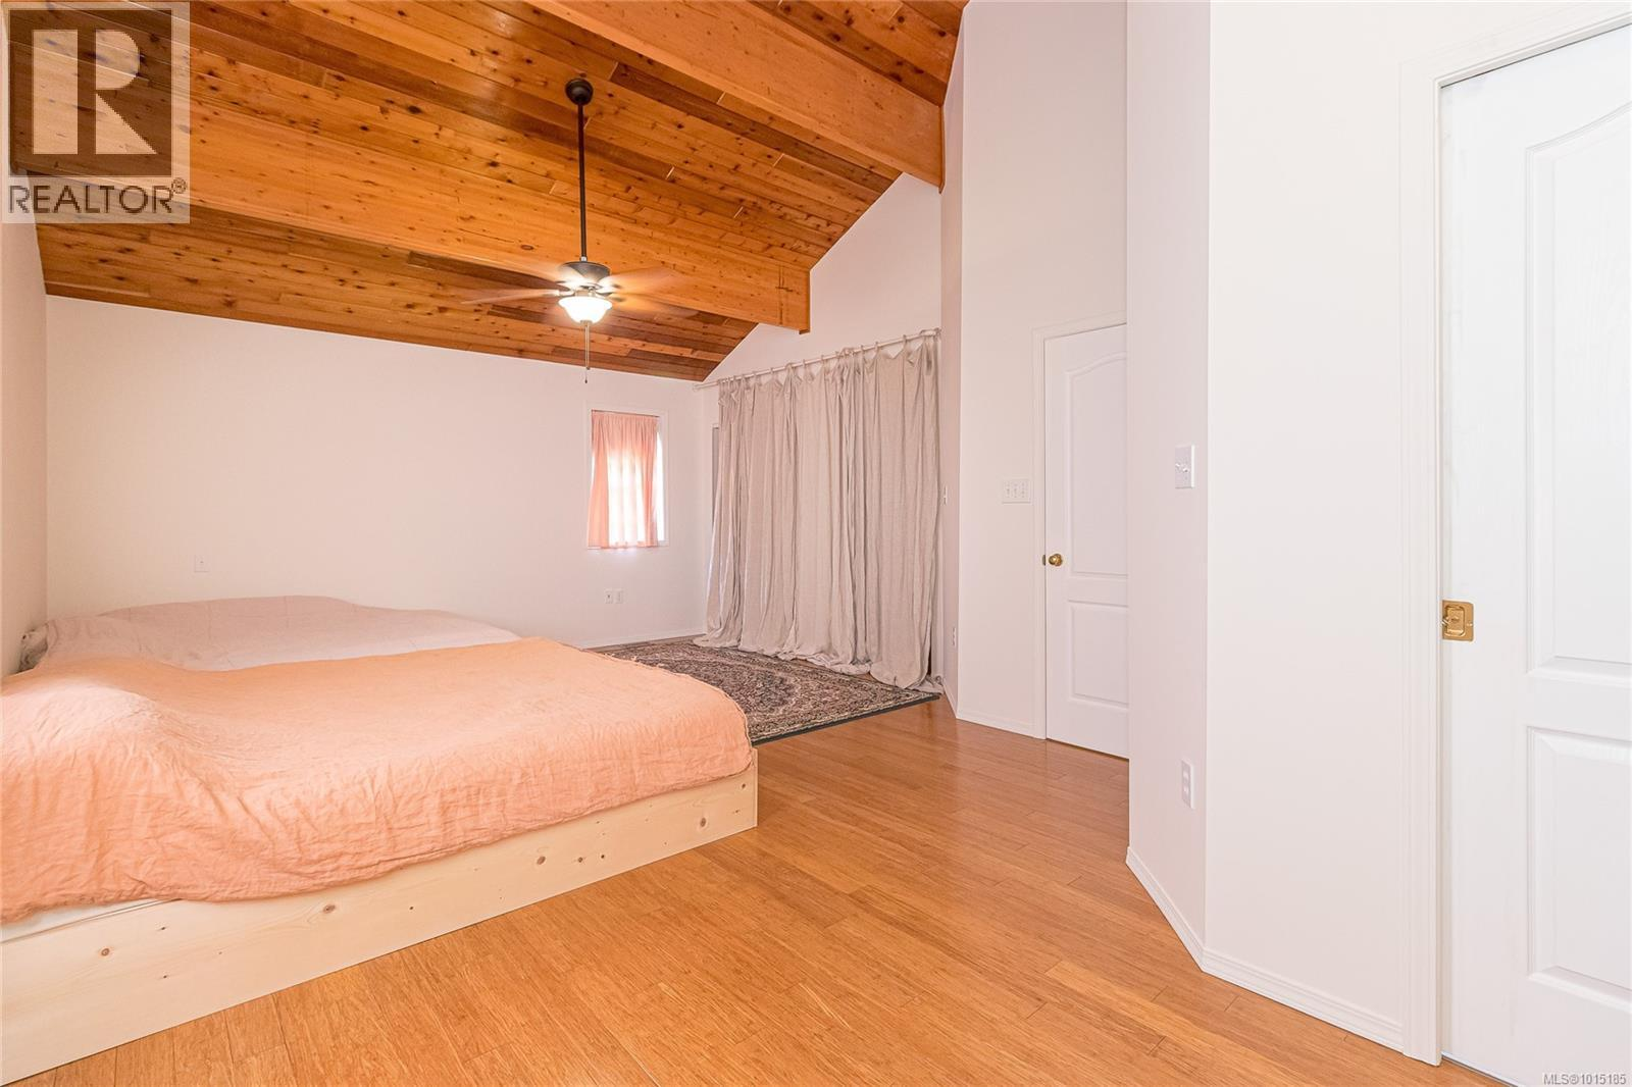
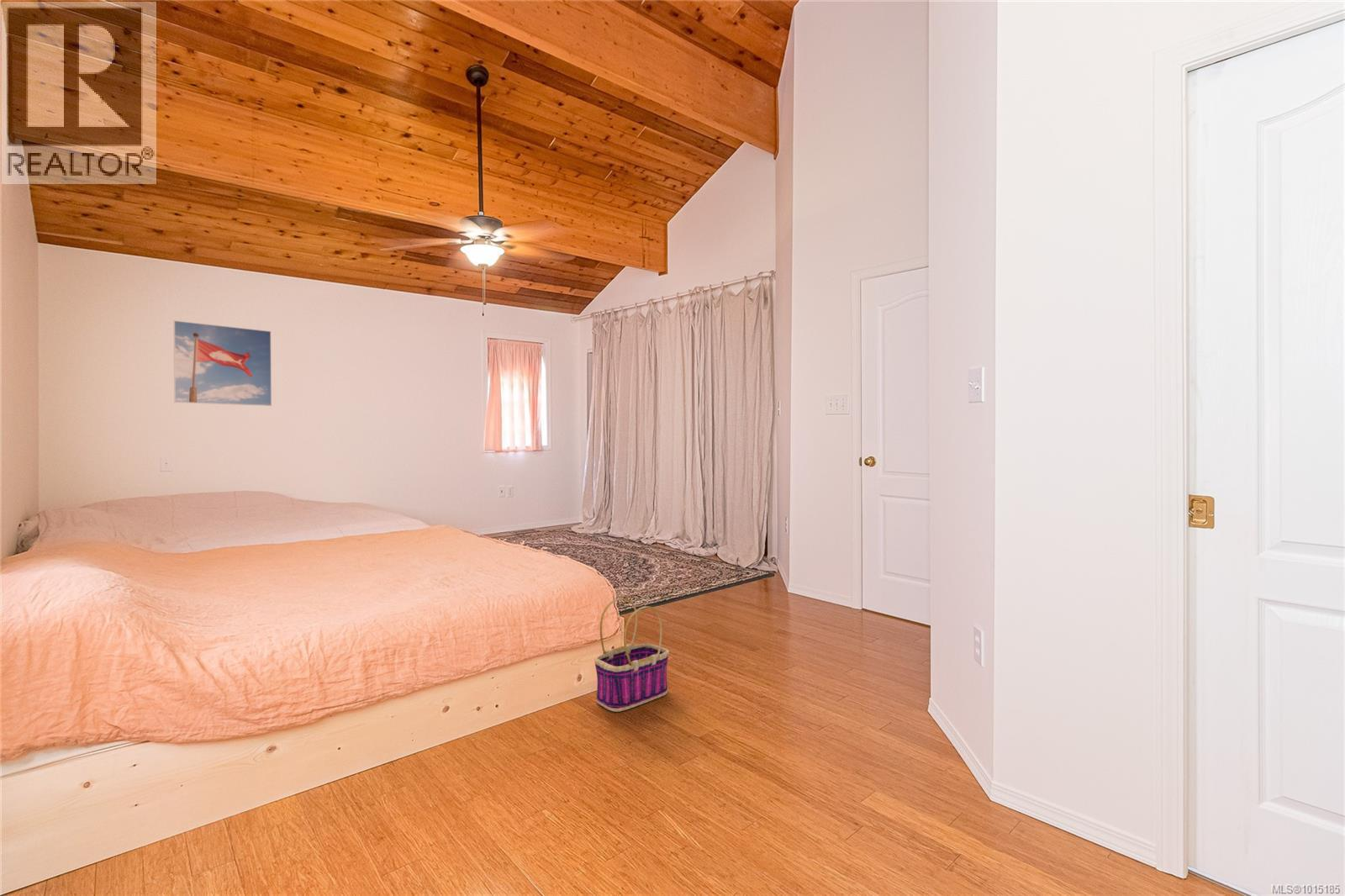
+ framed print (224, 365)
+ basket (631, 649)
